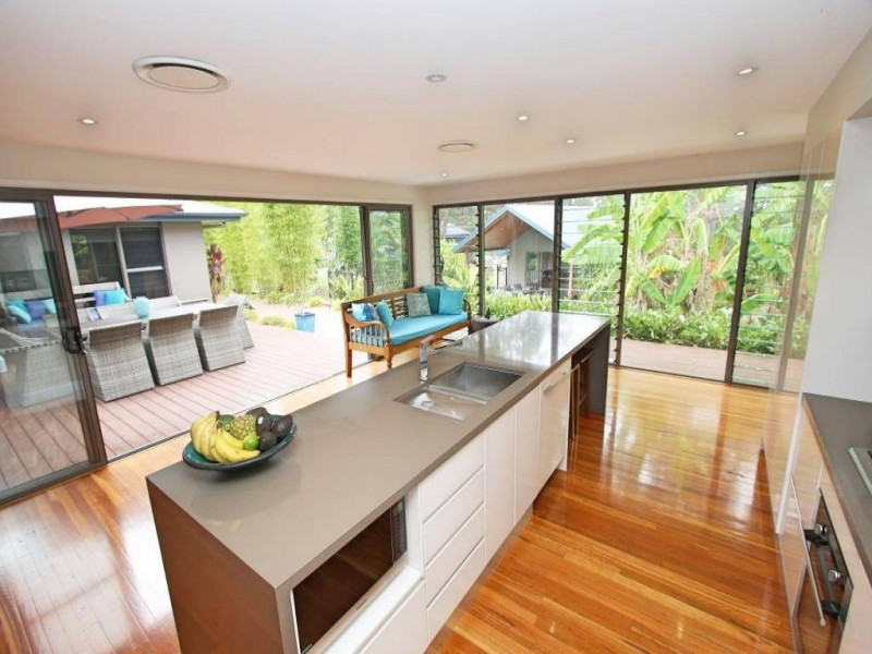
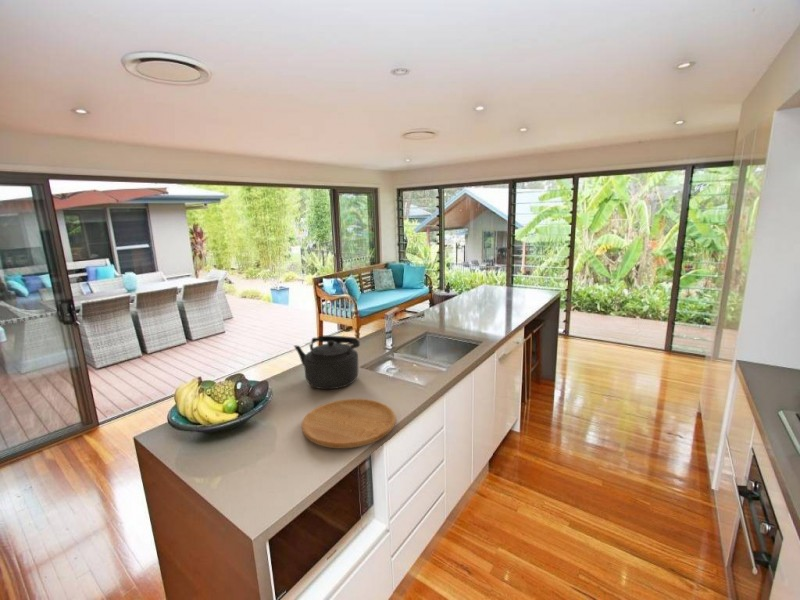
+ cutting board (349, 421)
+ kettle (330, 360)
